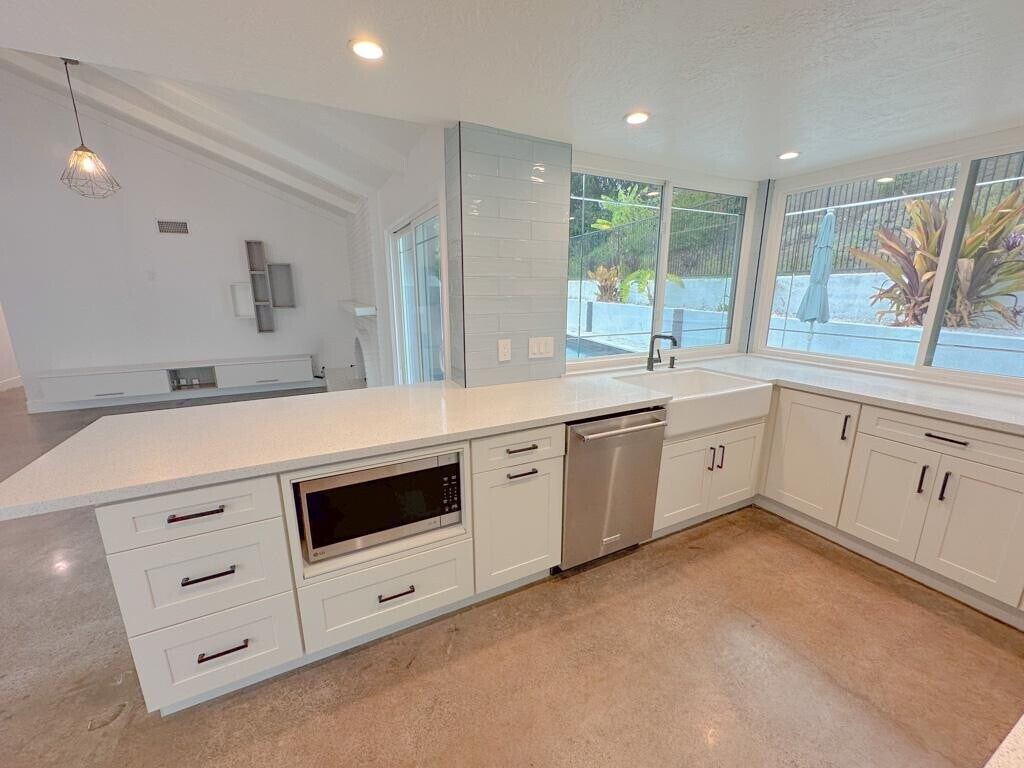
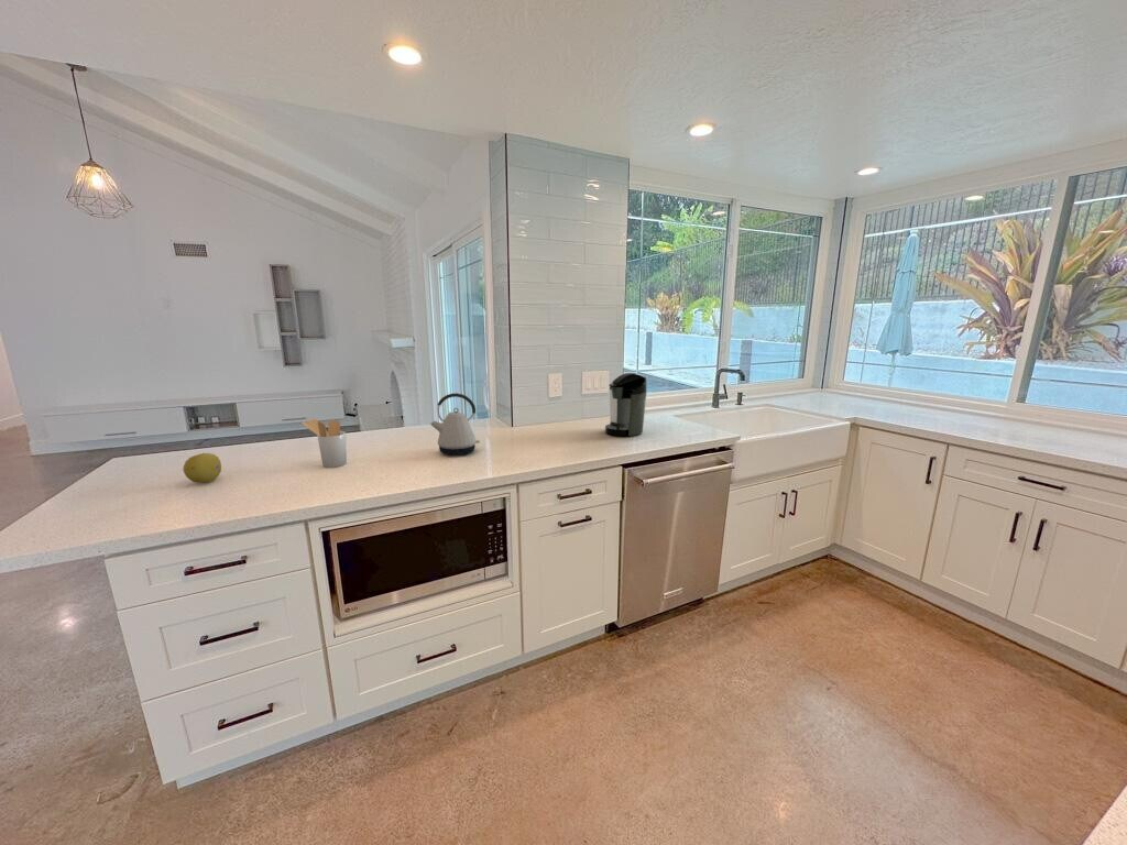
+ utensil holder (326, 441)
+ fruit (203, 467)
+ kettle (455, 422)
+ coffee maker (621, 400)
